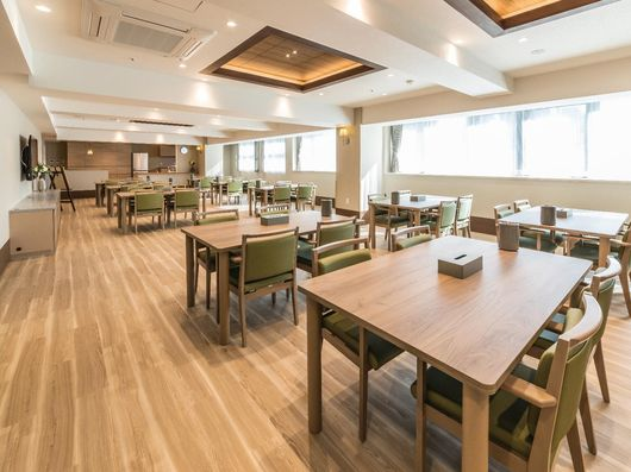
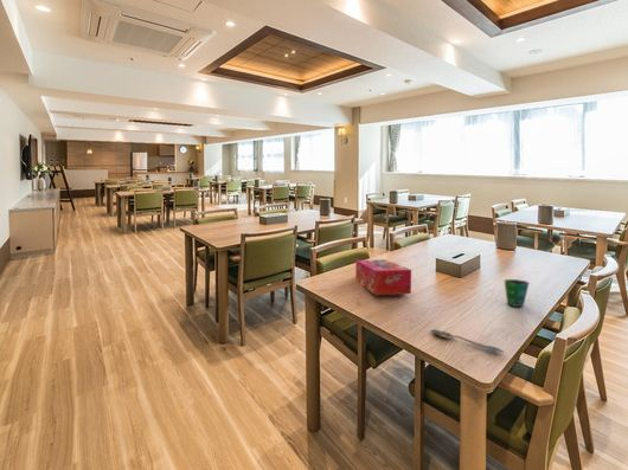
+ spoon (464, 340)
+ tissue box (380, 275)
+ cup (515, 292)
